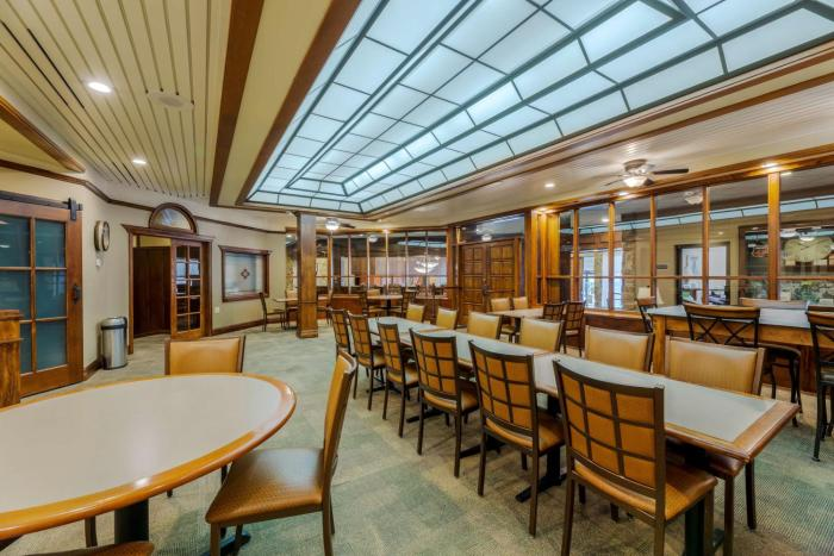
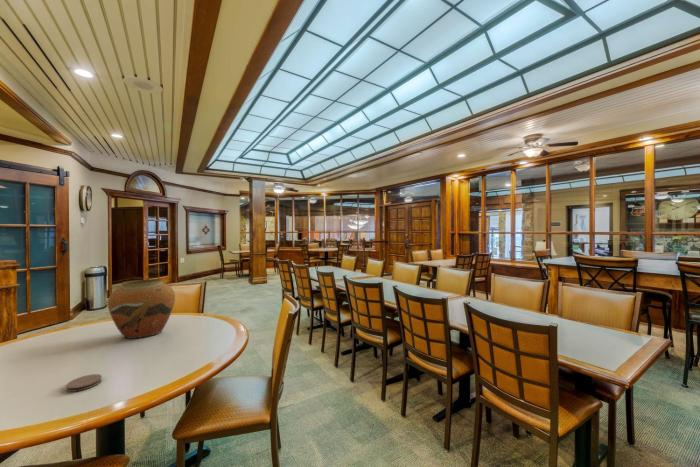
+ coaster (84, 382)
+ vase (143, 307)
